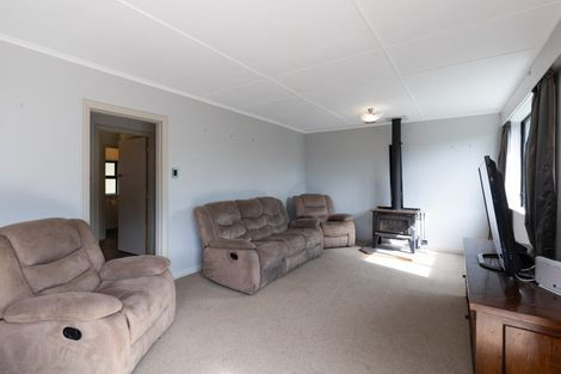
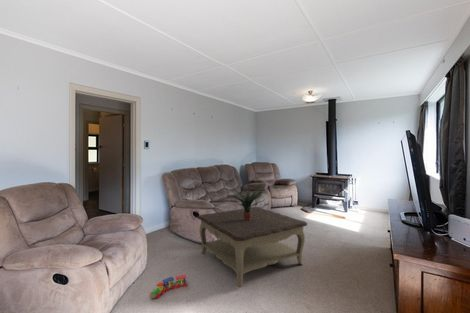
+ coffee table (249, 238)
+ toy train (170, 285)
+ potted plant (248, 202)
